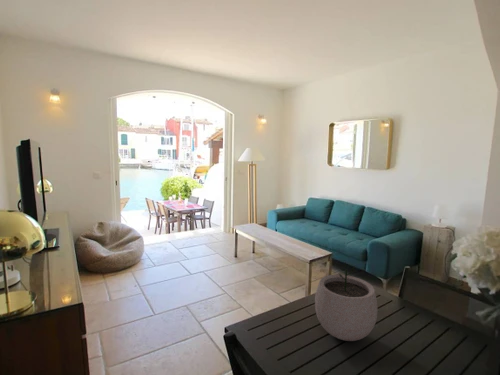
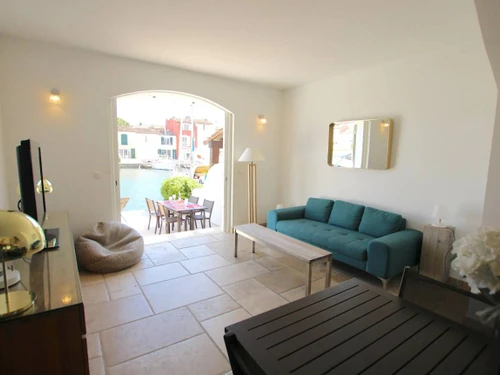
- plant pot (345, 298)
